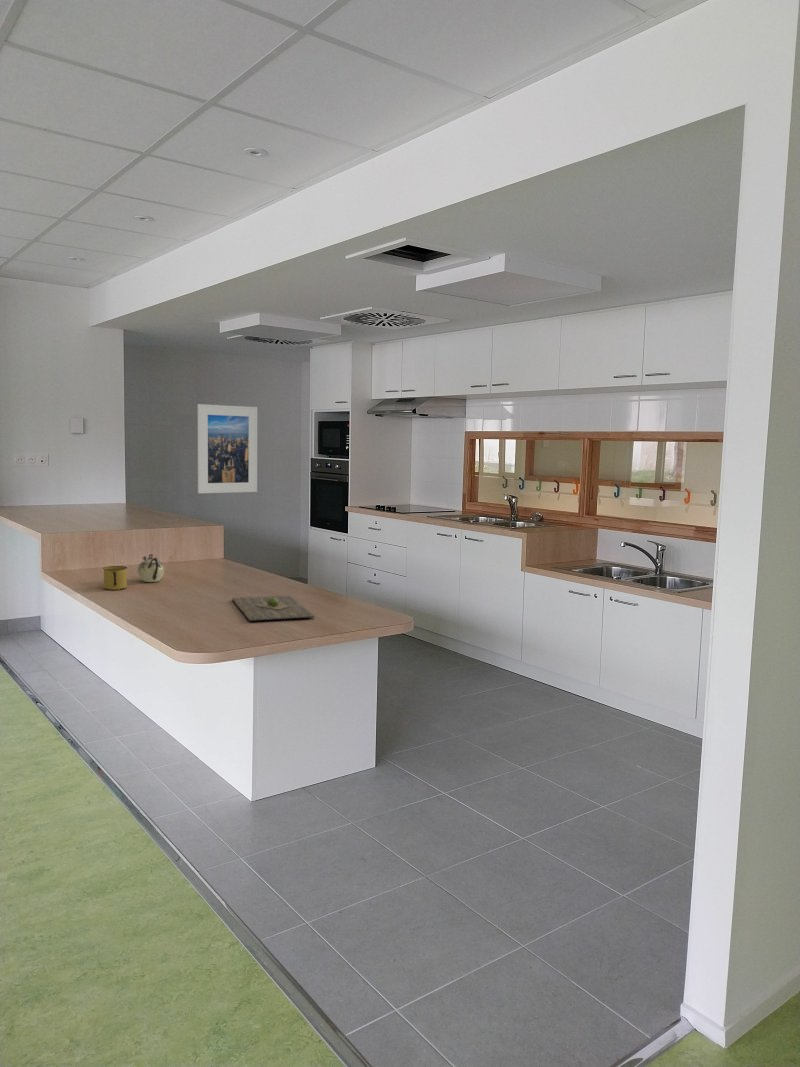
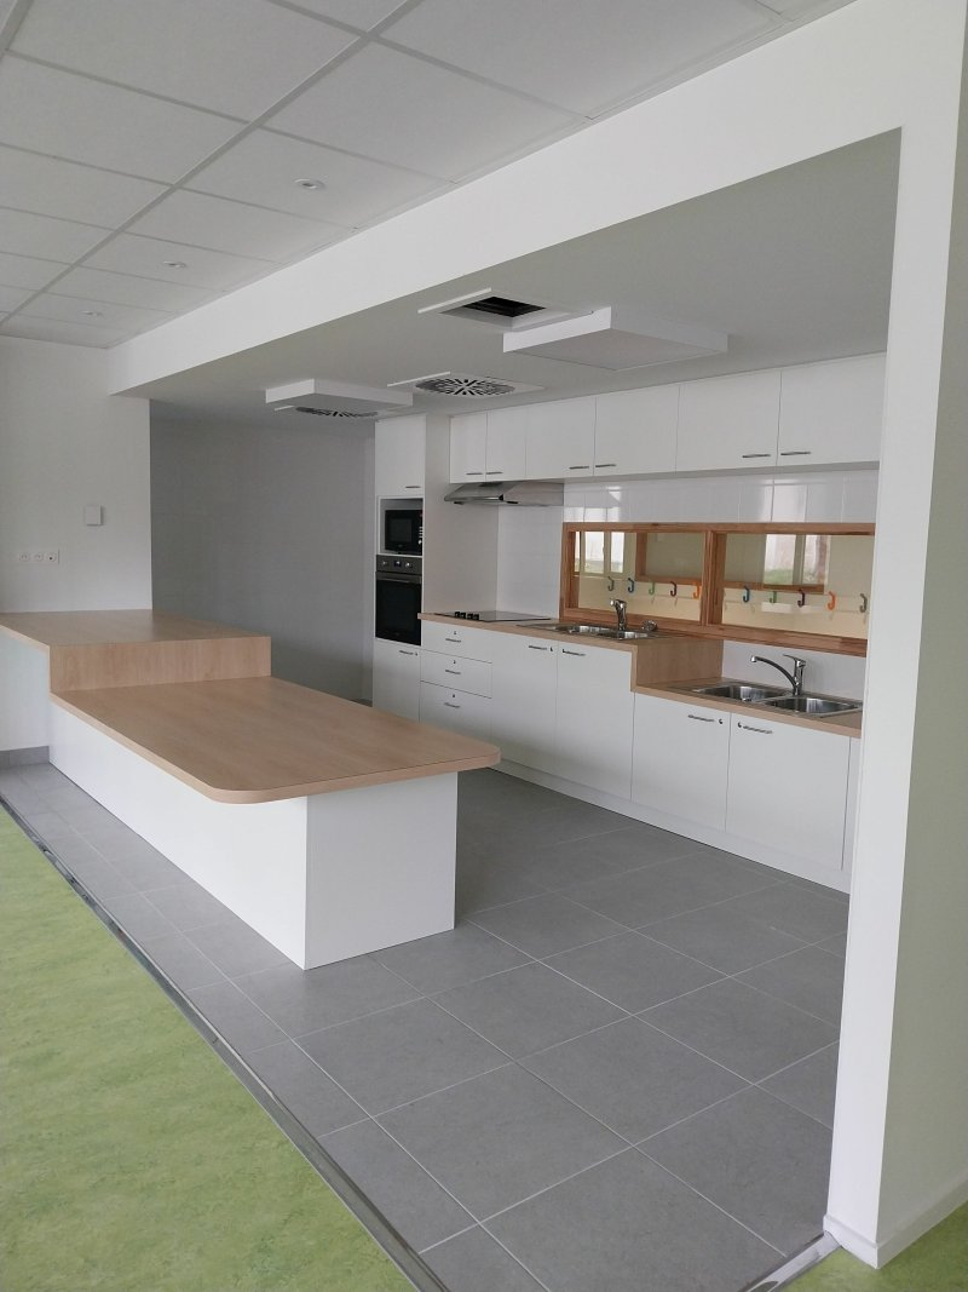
- teapot (150, 567)
- cutting board (271, 602)
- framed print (228, 449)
- mug (115, 578)
